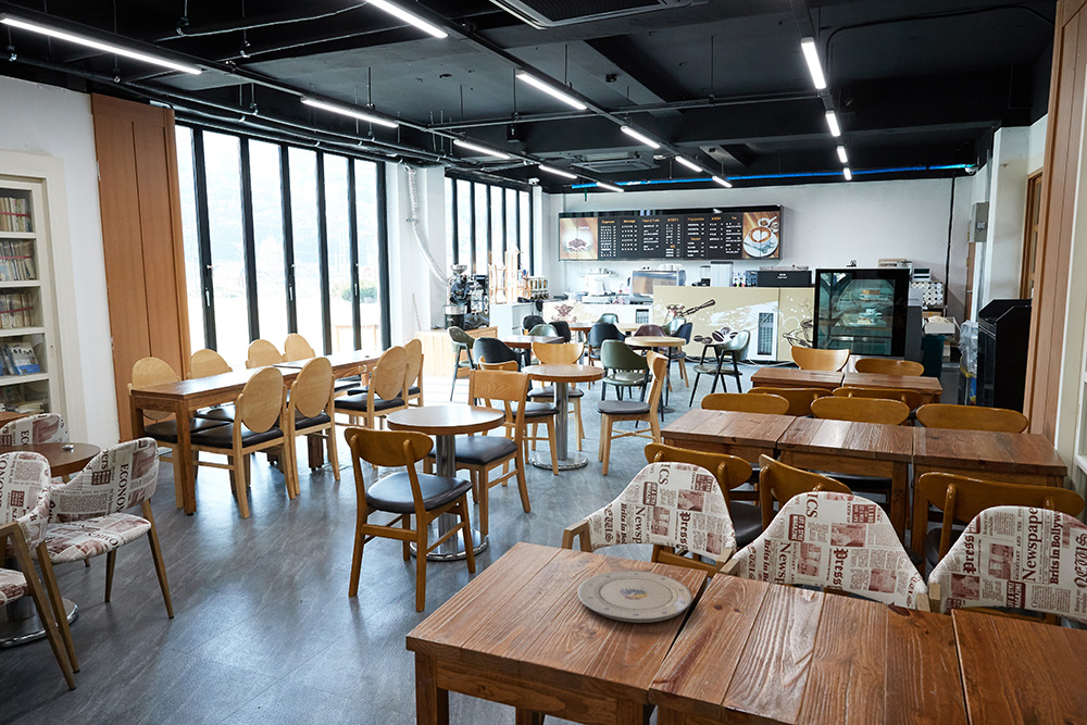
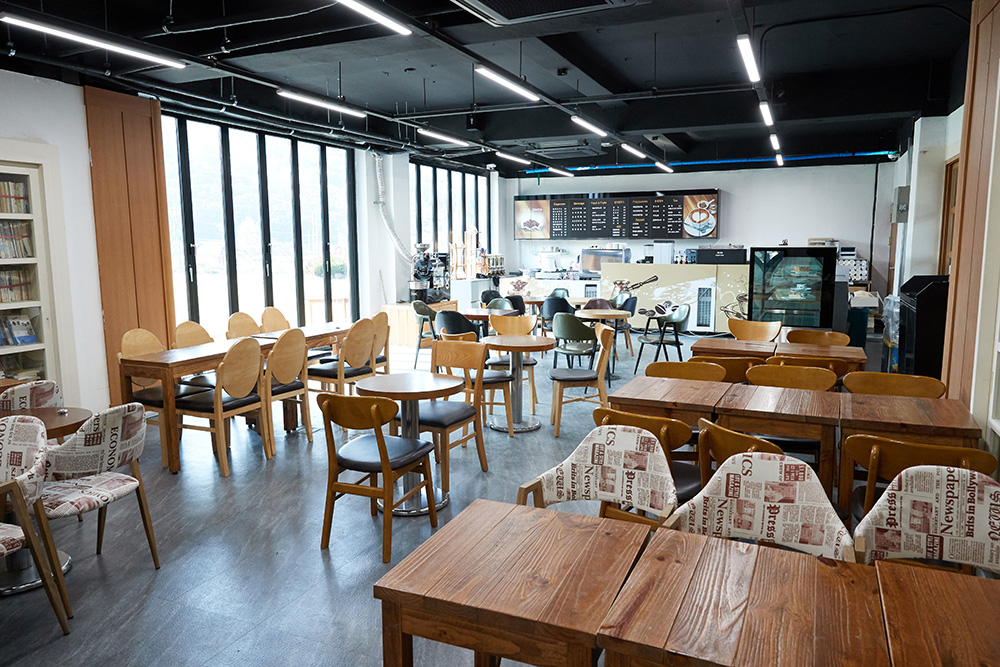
- plate (634, 595)
